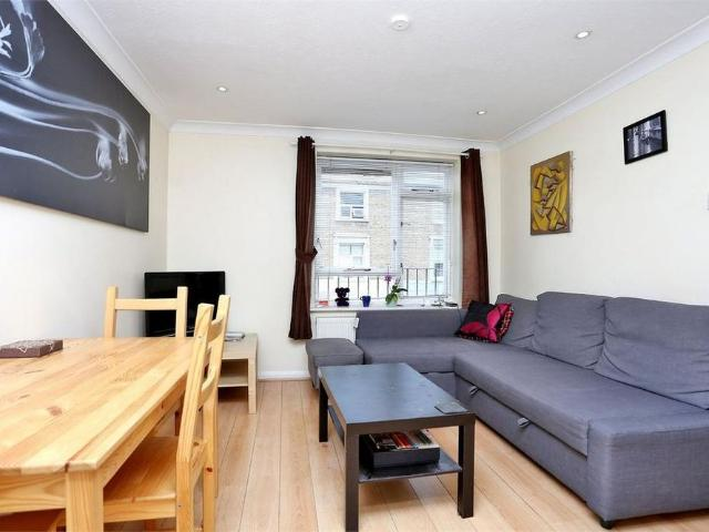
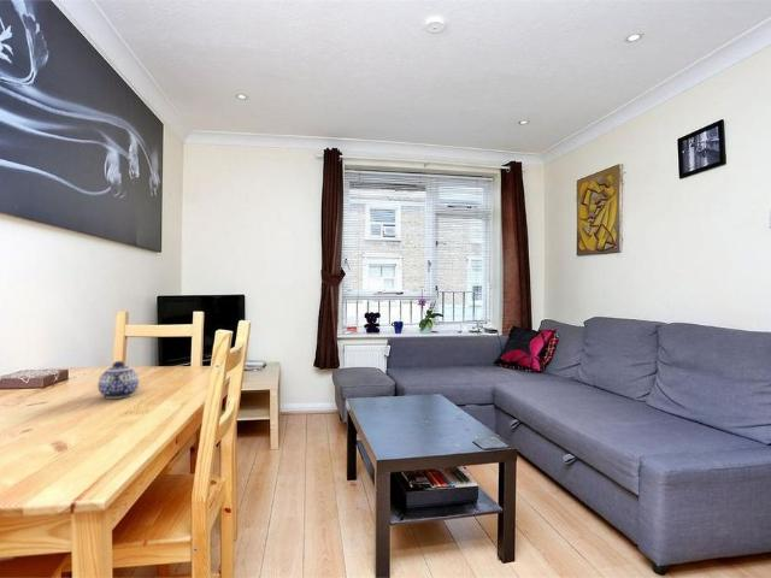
+ teapot (118, 378)
